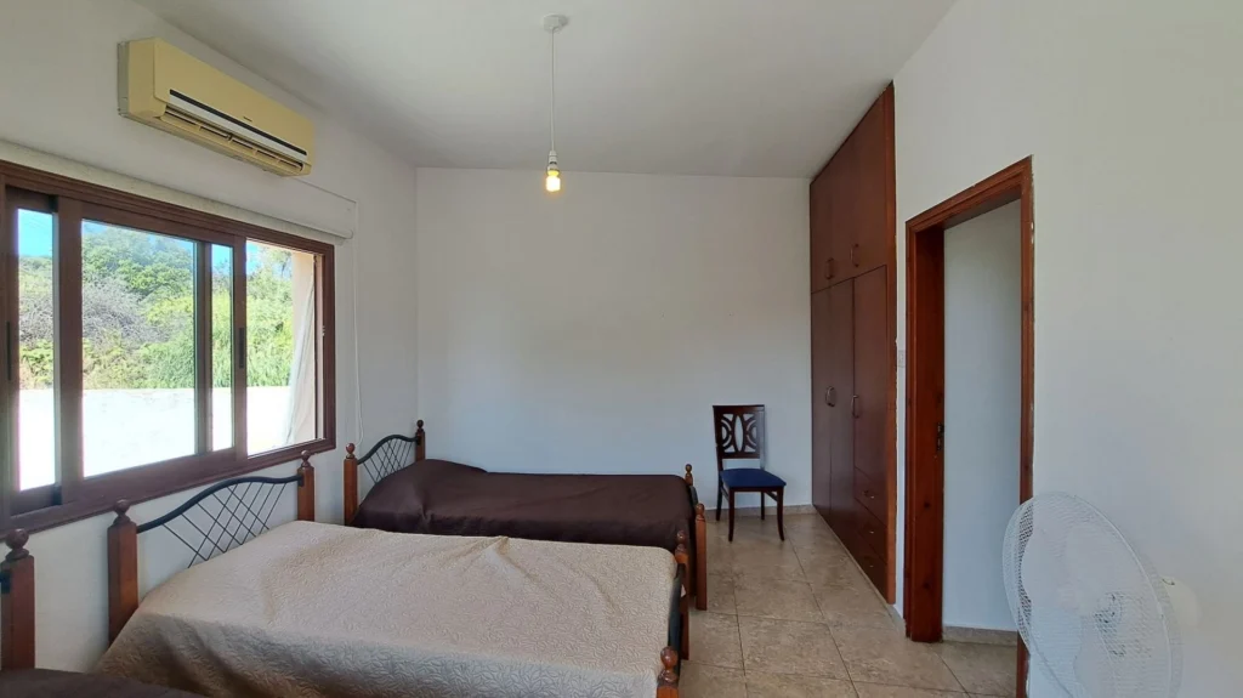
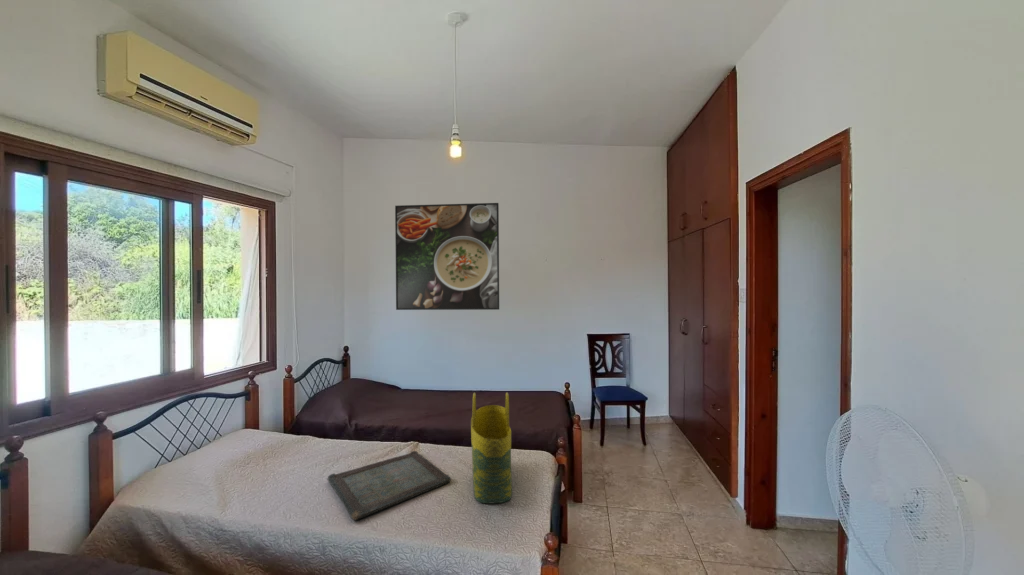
+ tote bag (491, 437)
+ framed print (446, 257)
+ serving tray (389, 479)
